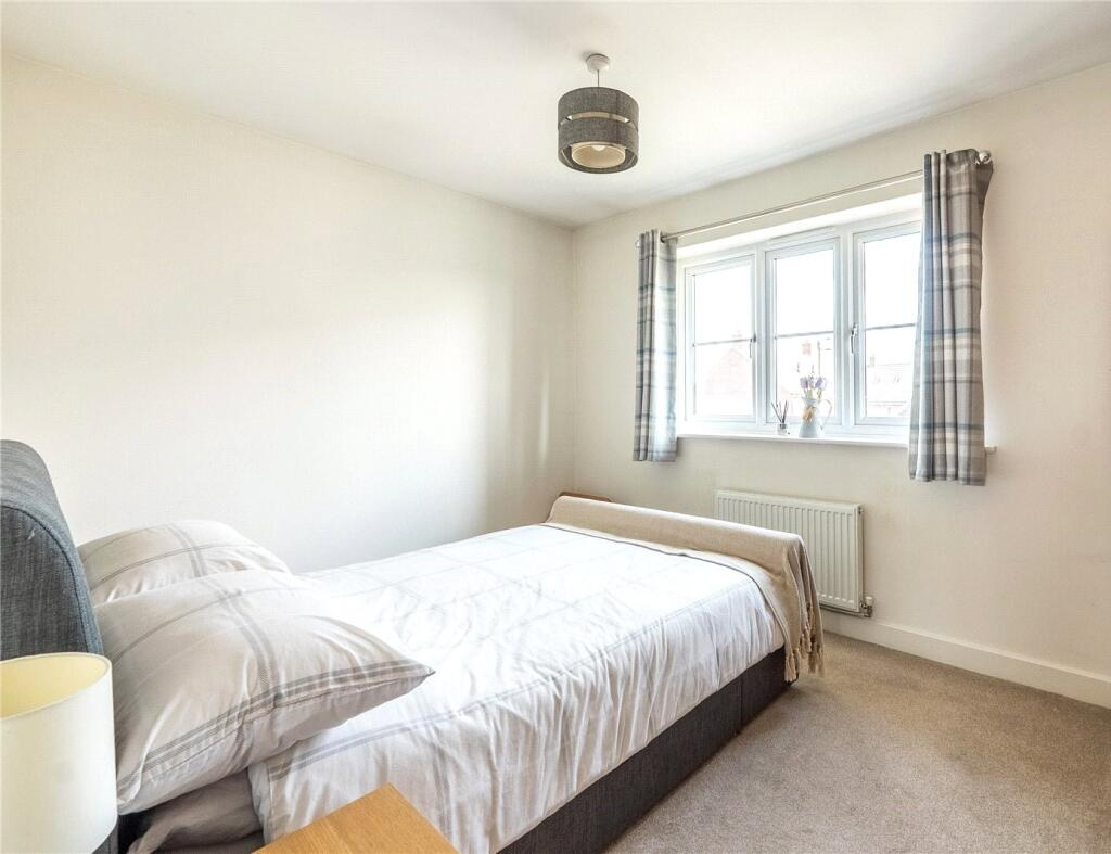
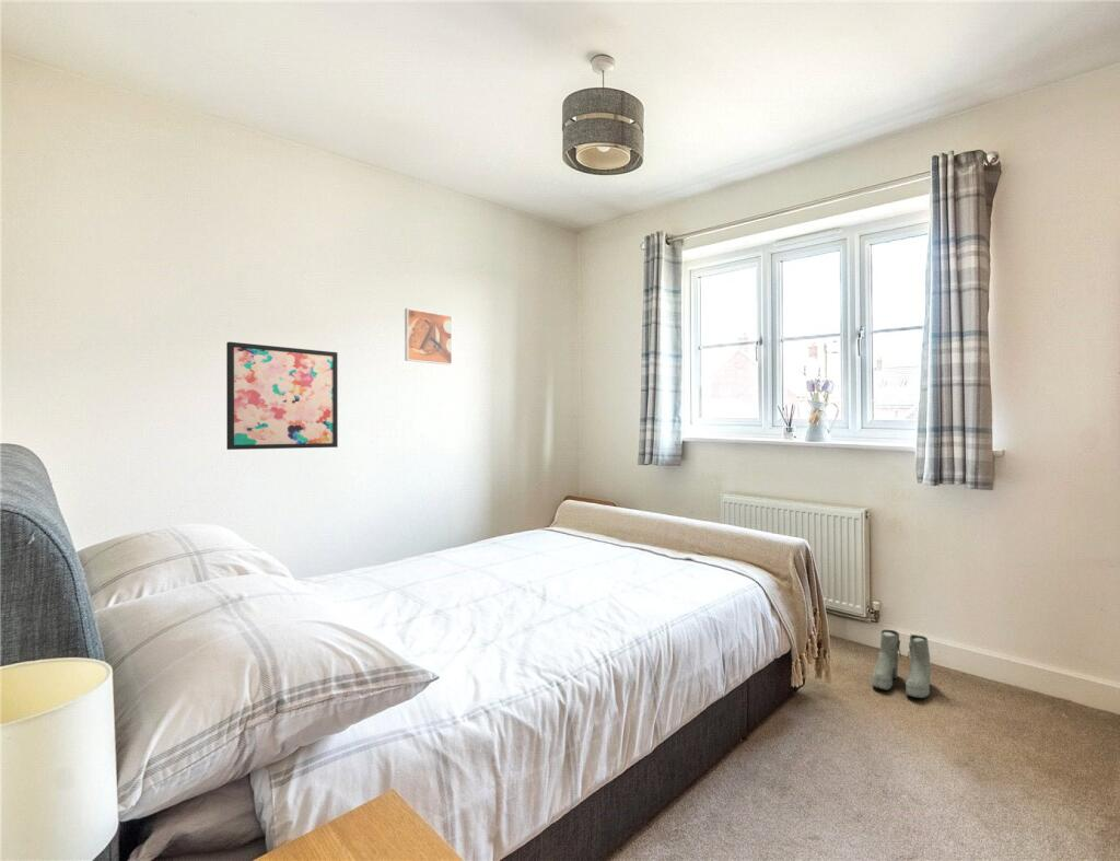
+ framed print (429, 337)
+ wall art (285, 397)
+ boots (900, 656)
